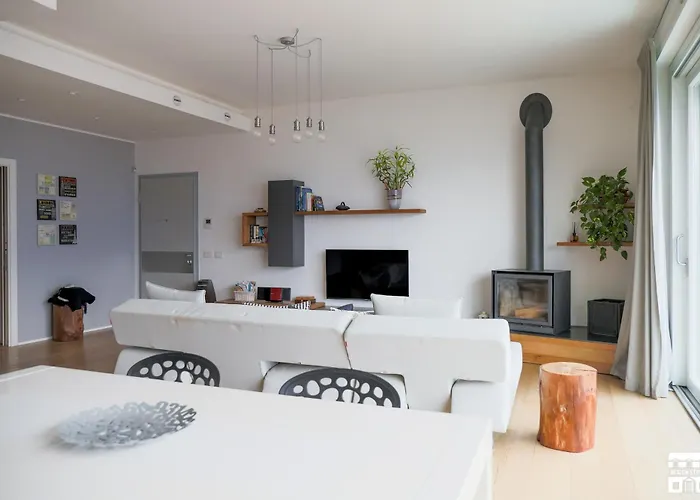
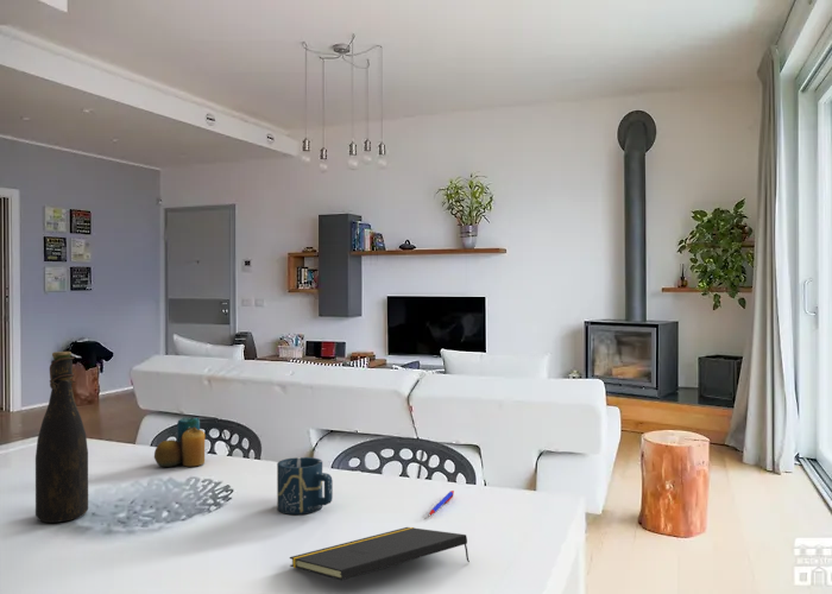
+ bottle (62, 434)
+ candle (182, 441)
+ pen (441, 503)
+ notepad (378, 550)
+ cup (305, 486)
